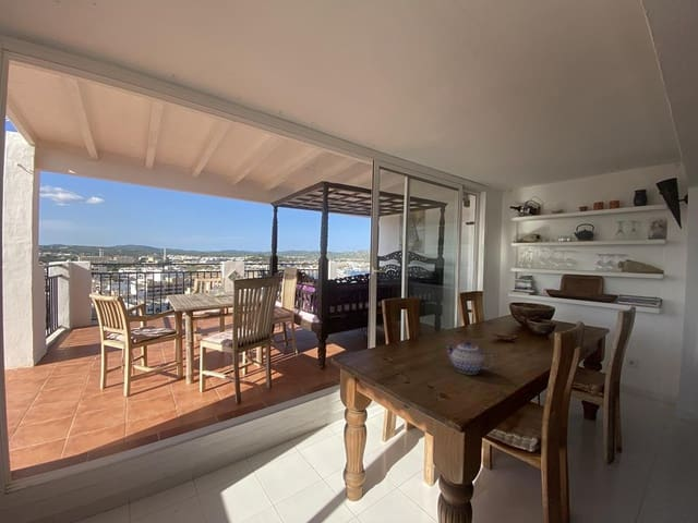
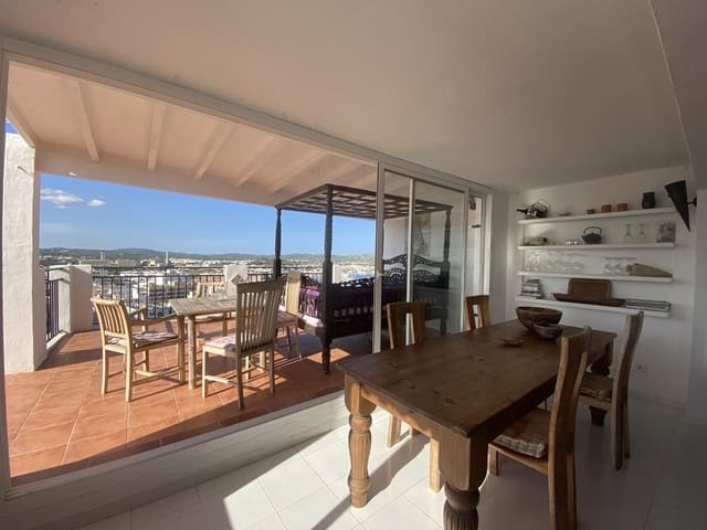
- teapot (467, 355)
